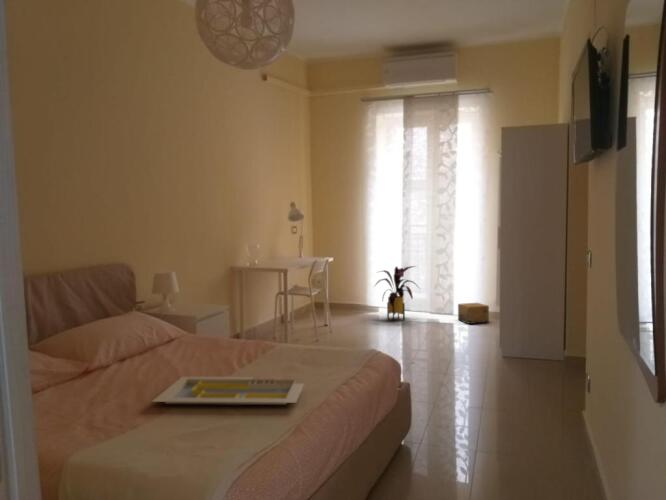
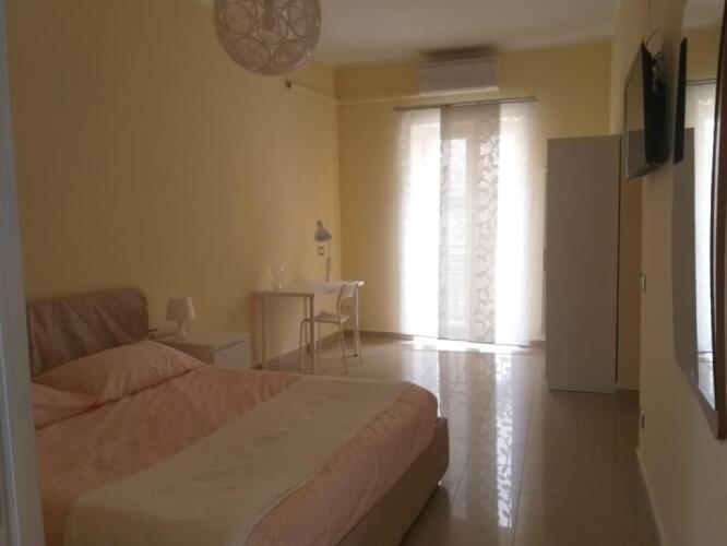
- cardboard box (473, 313)
- serving tray (234, 391)
- house plant (395, 292)
